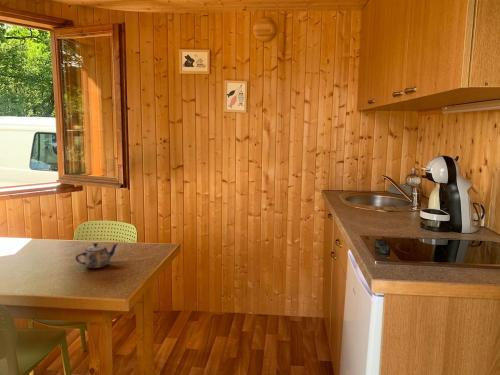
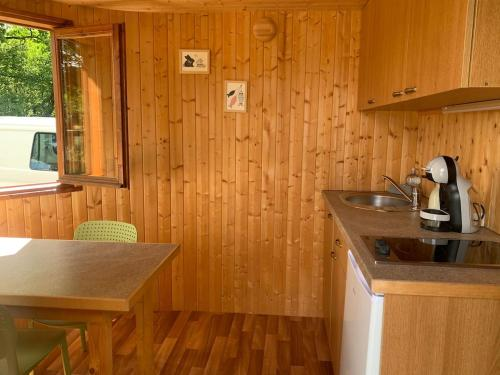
- teapot (98, 253)
